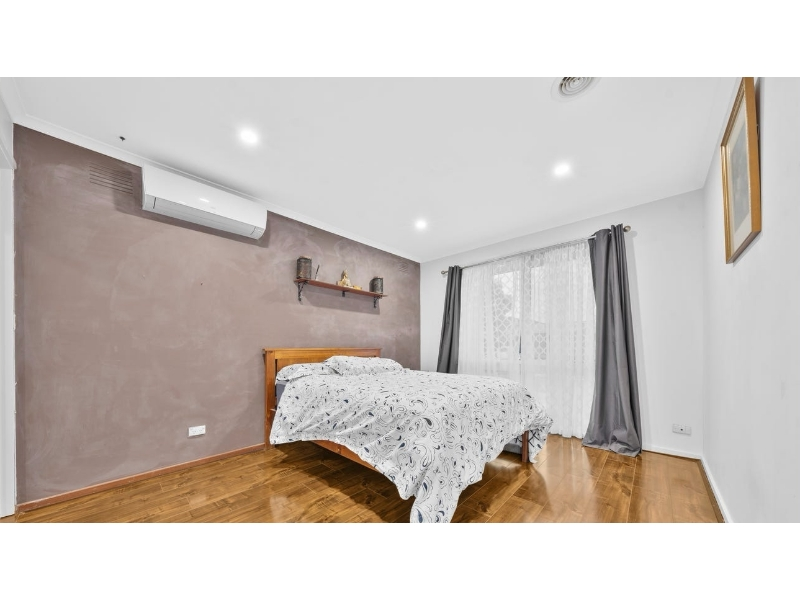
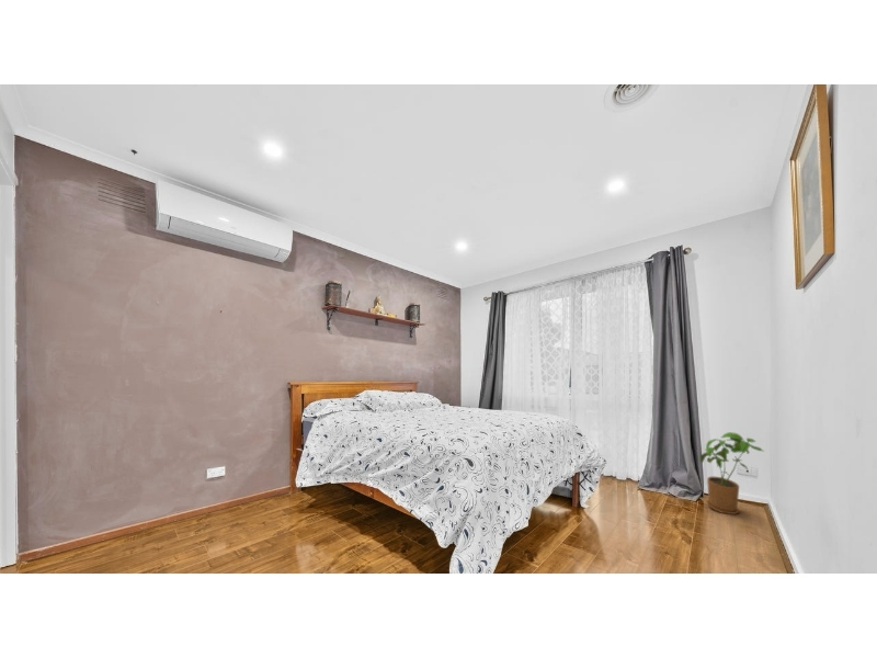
+ house plant (724, 469)
